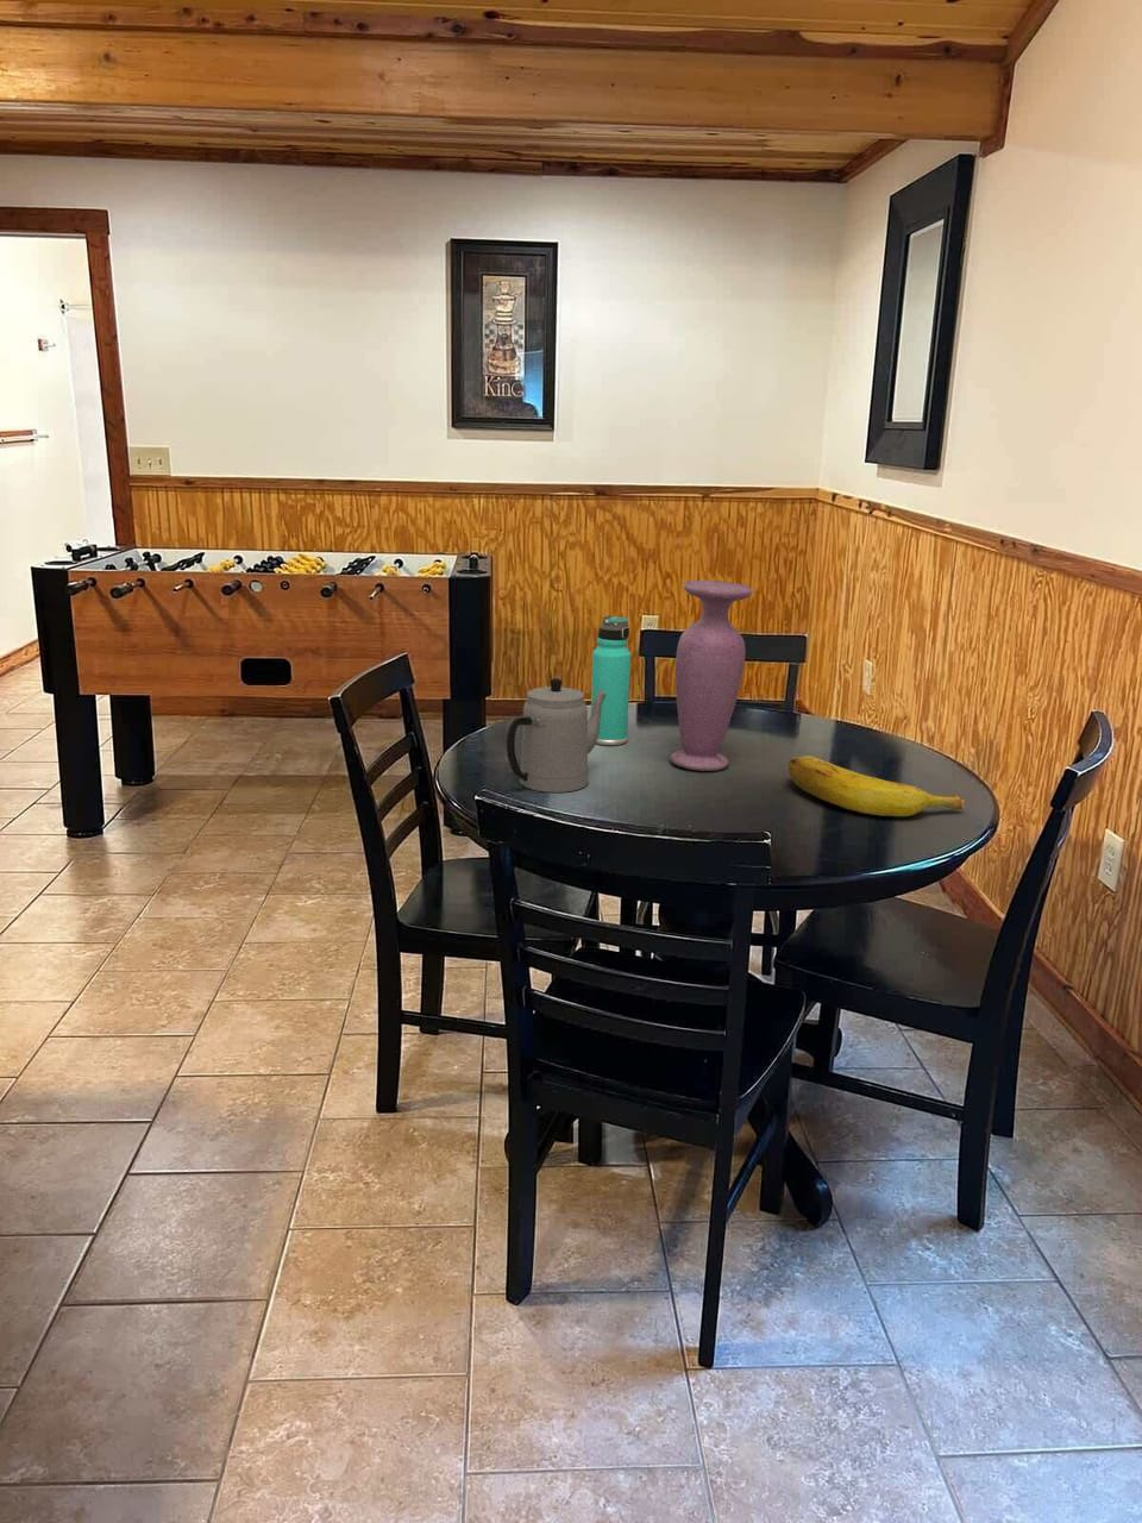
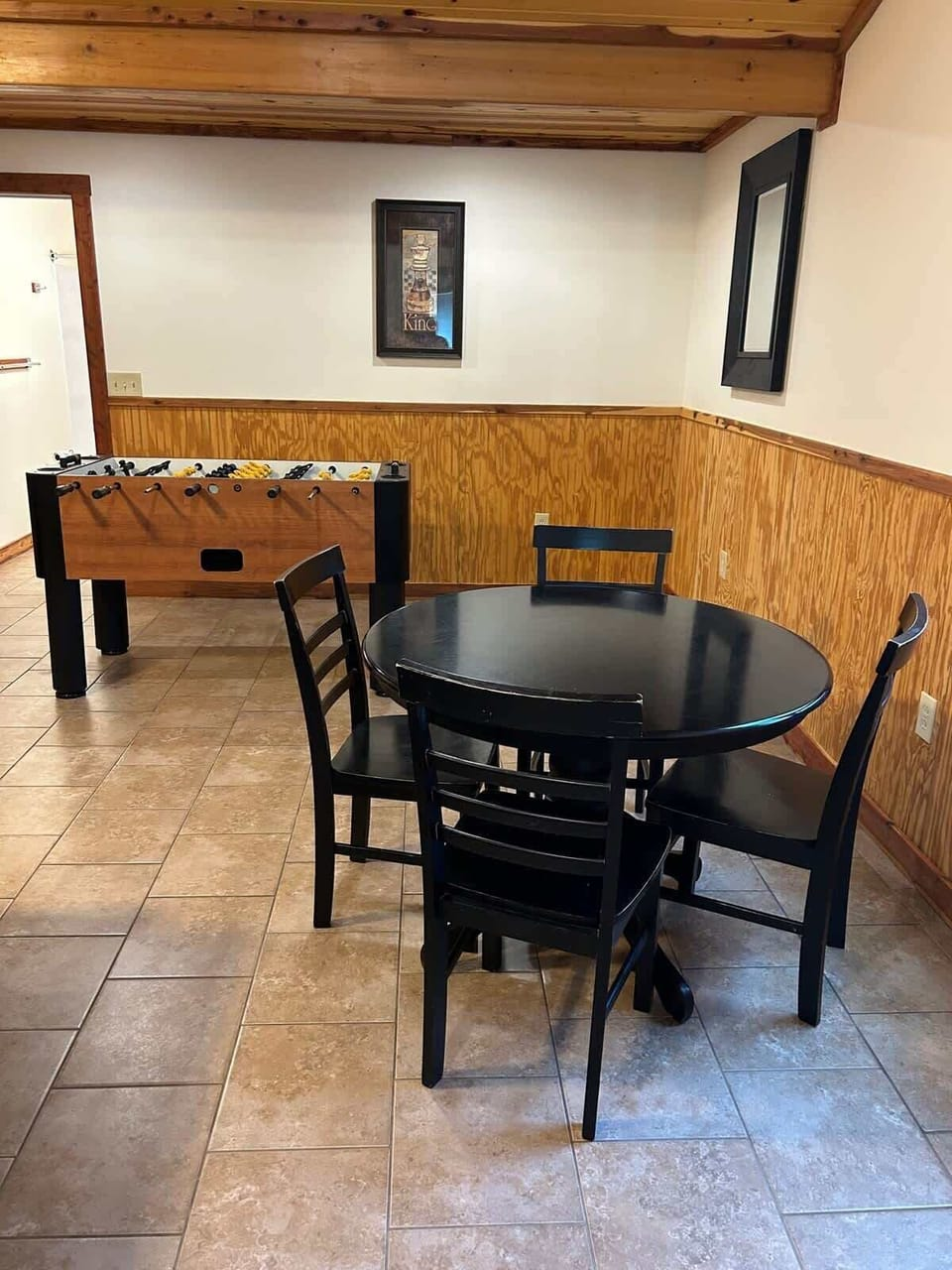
- banana (862, 779)
- thermos bottle (611, 680)
- vase (710, 676)
- teapot (558, 729)
